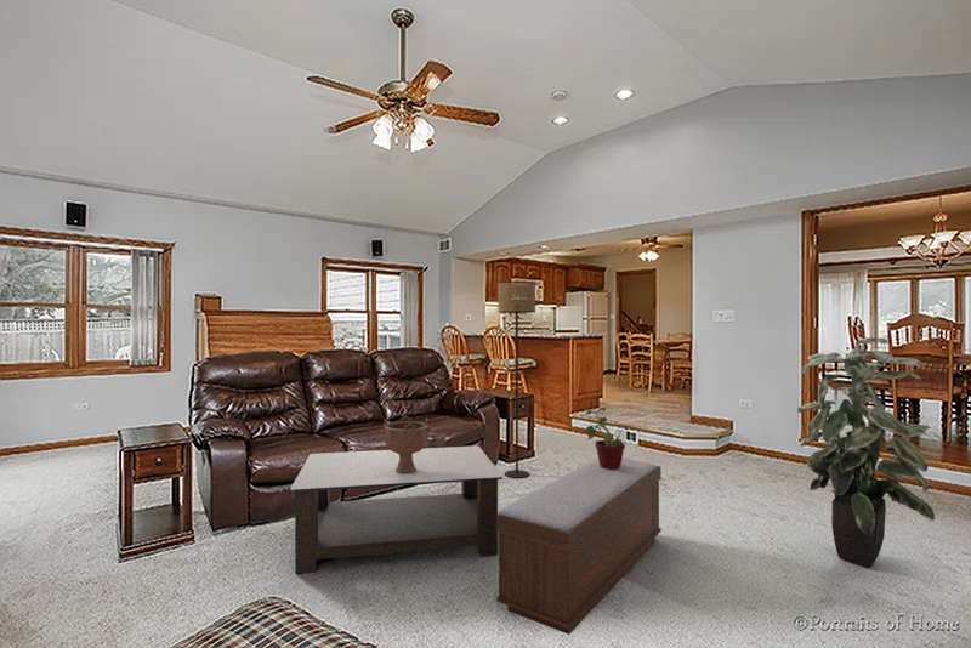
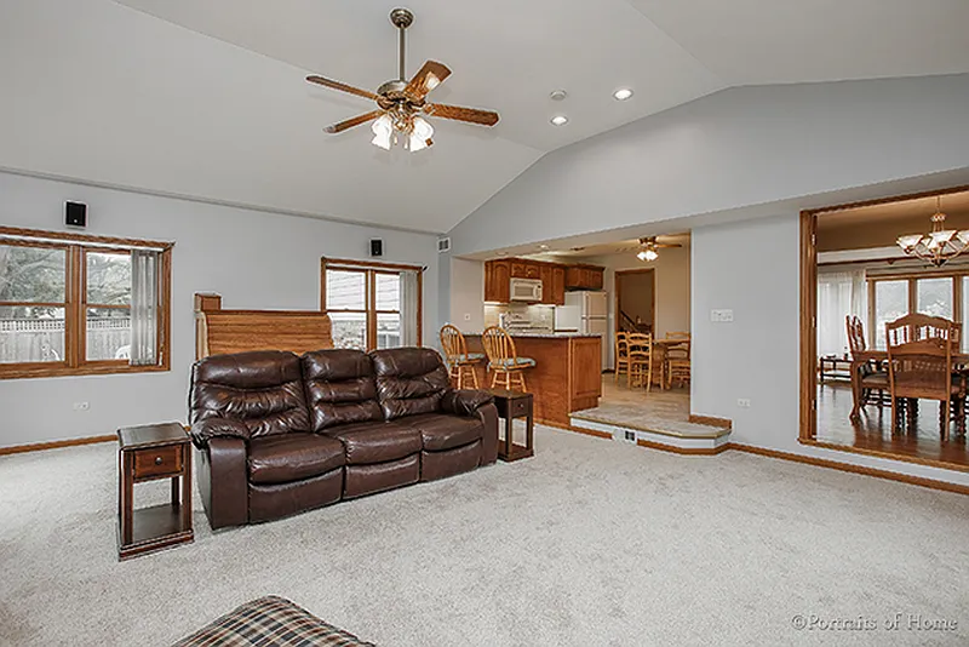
- potted plant (603, 437)
- indoor plant (864, 451)
- floor lamp (516, 377)
- coffee table (398, 500)
- bench (589, 525)
- decorative bowl (405, 443)
